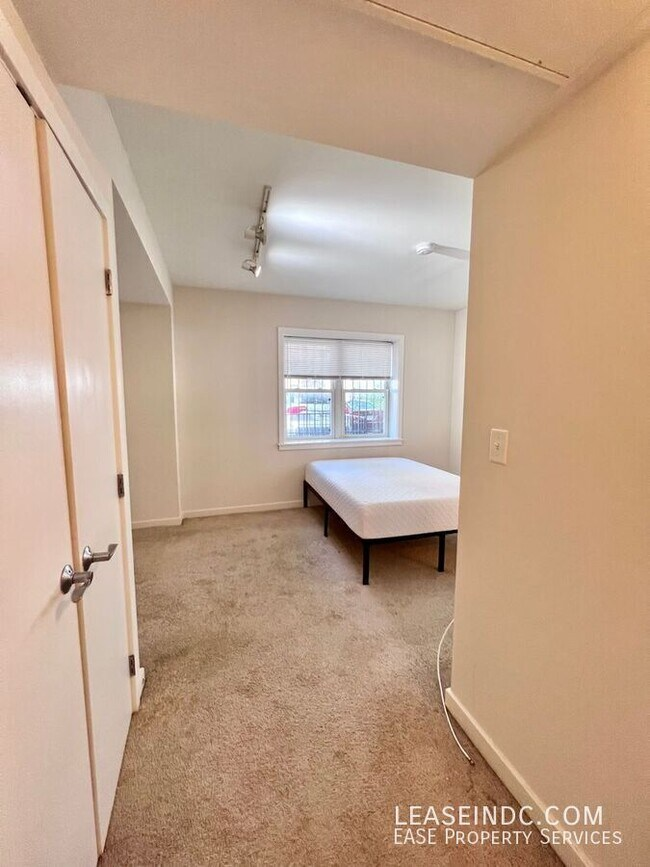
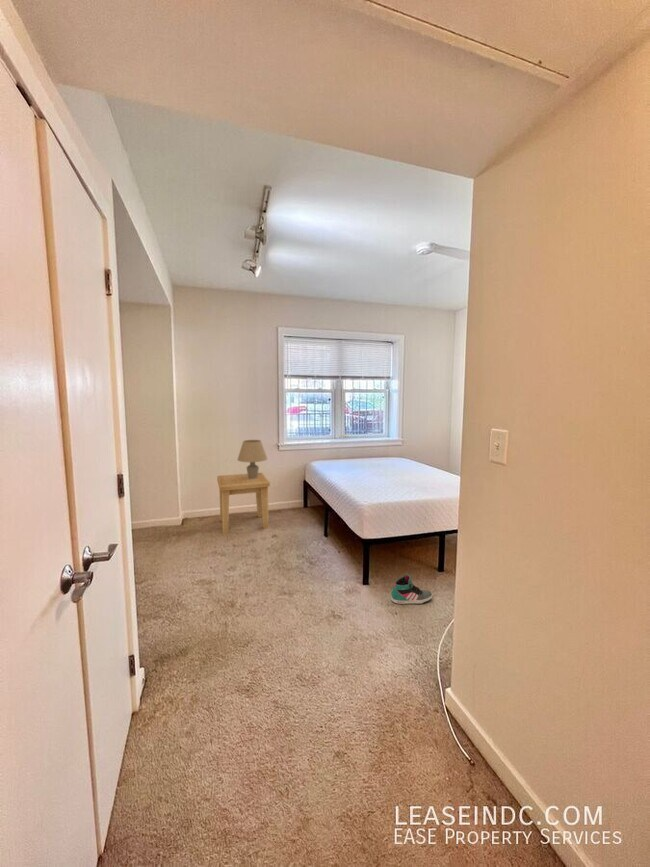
+ table lamp (252, 459)
+ side table (243, 493)
+ sneaker (411, 587)
